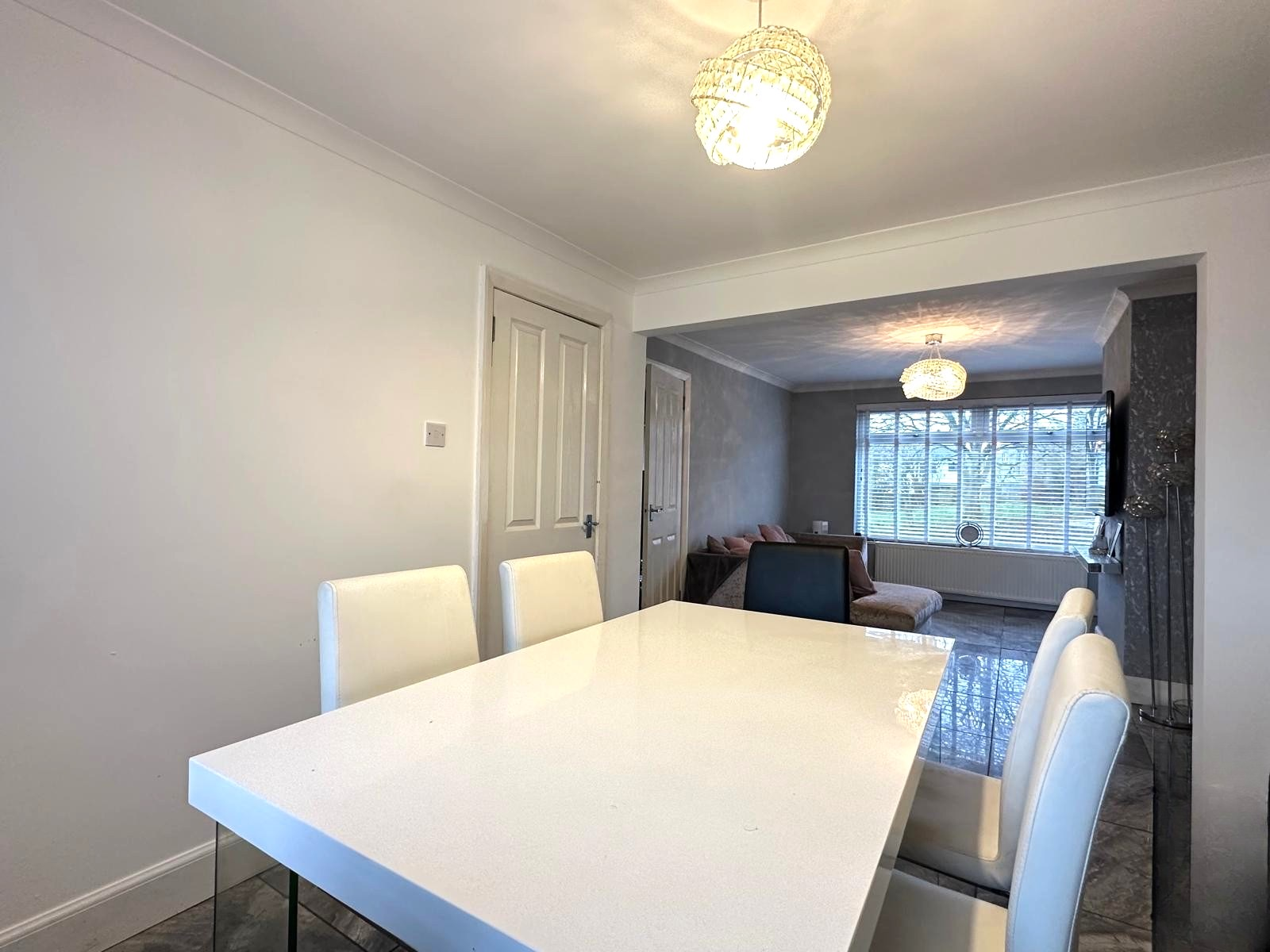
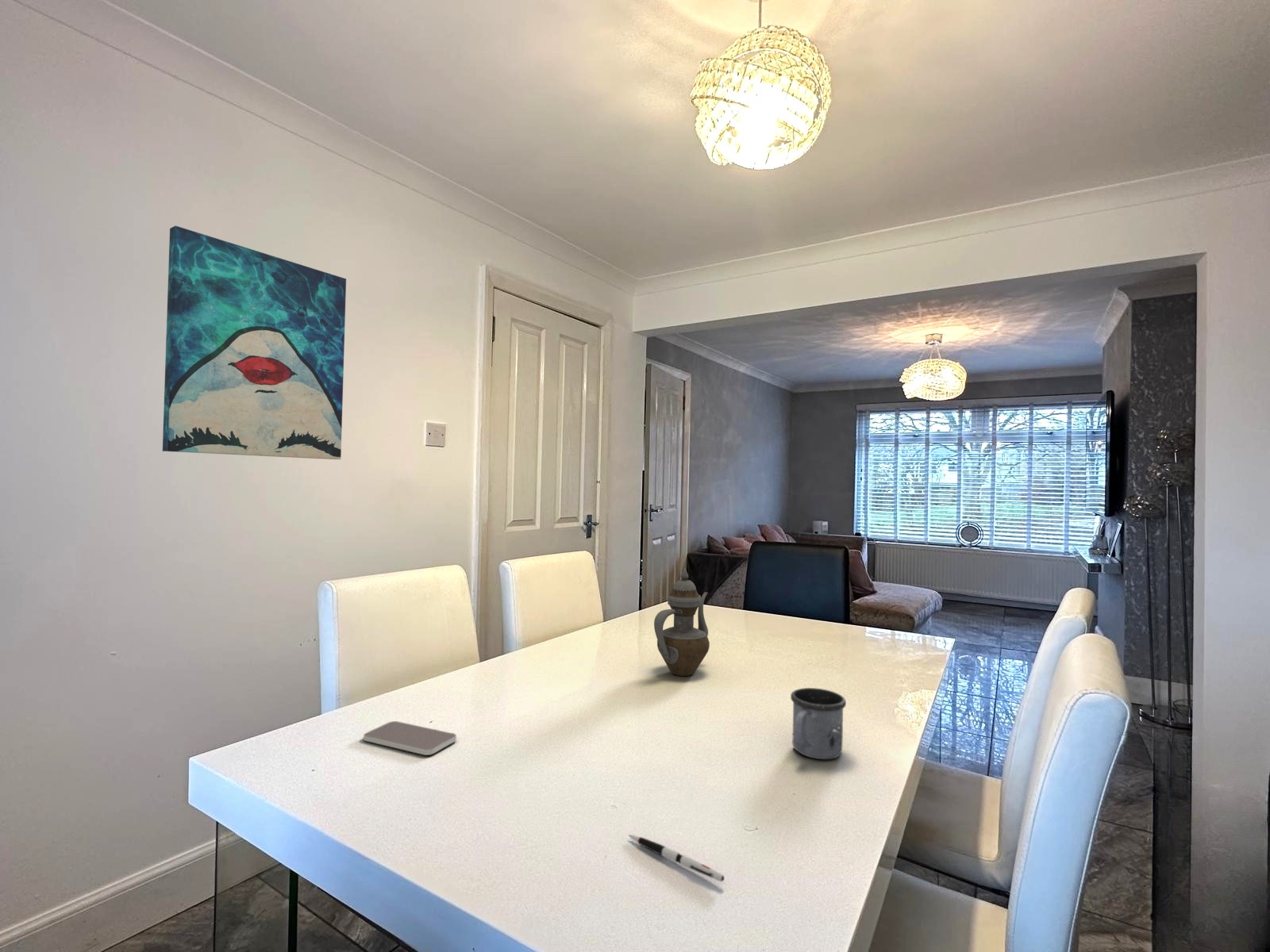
+ smartphone (410, 737)
+ pen (672, 855)
+ mug (814, 725)
+ teapot (683, 620)
+ wall art (264, 355)
